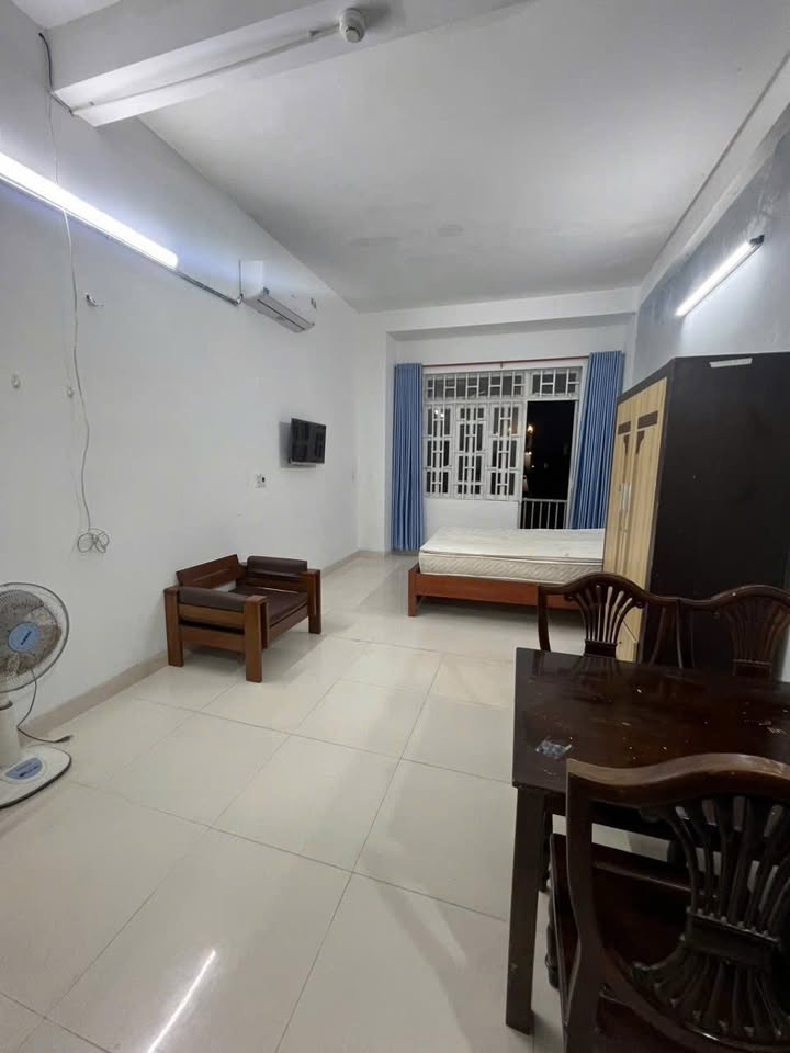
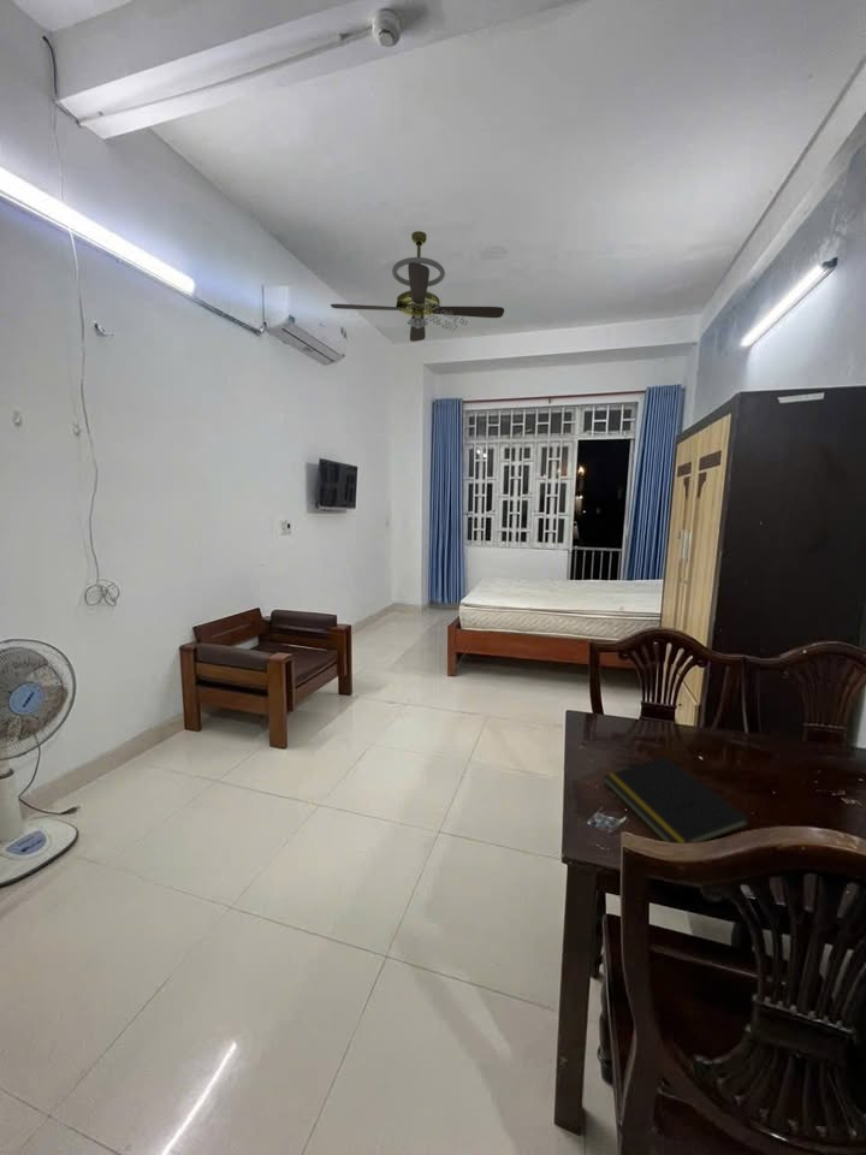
+ notepad (669, 798)
+ ceiling fan (417, 285)
